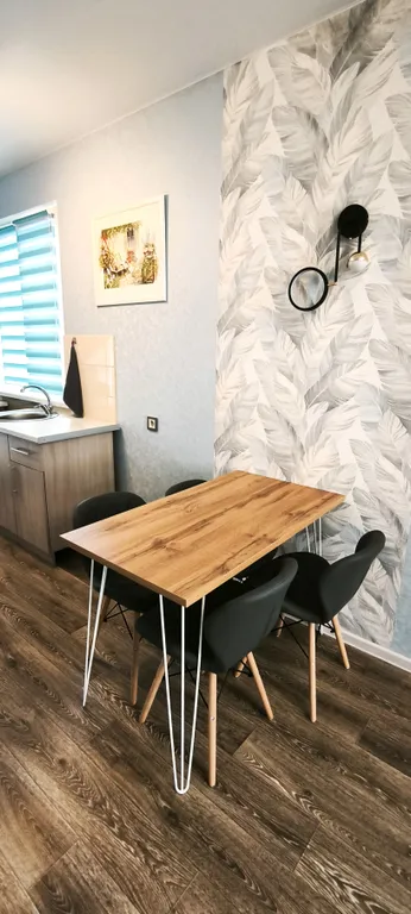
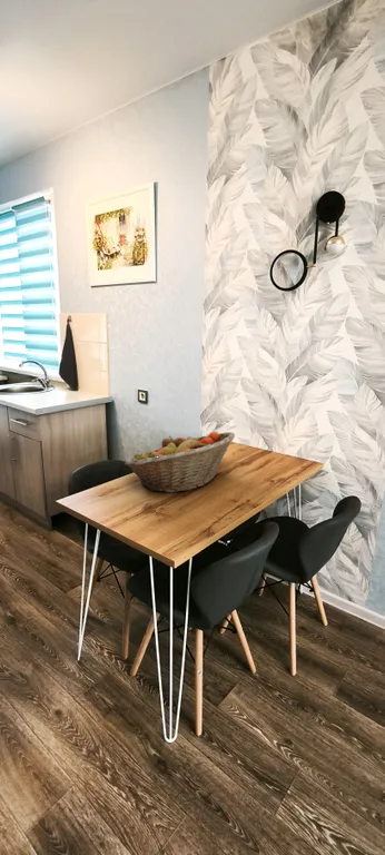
+ fruit basket (181, 456)
